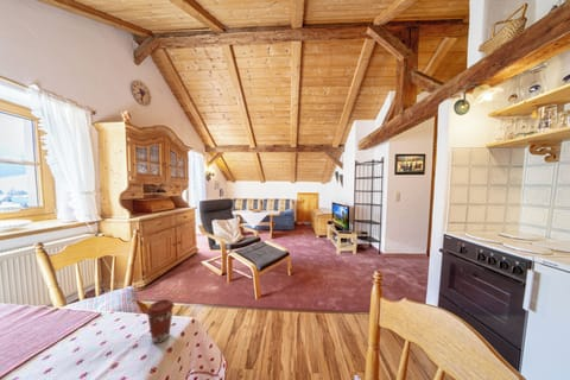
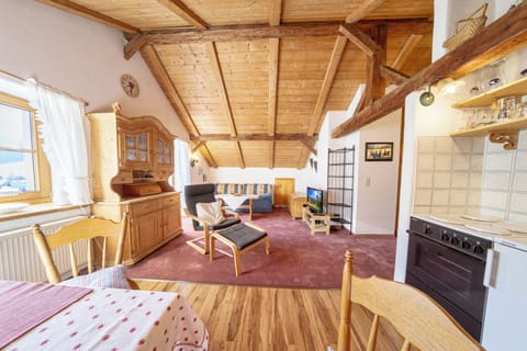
- coffee cup (160, 321)
